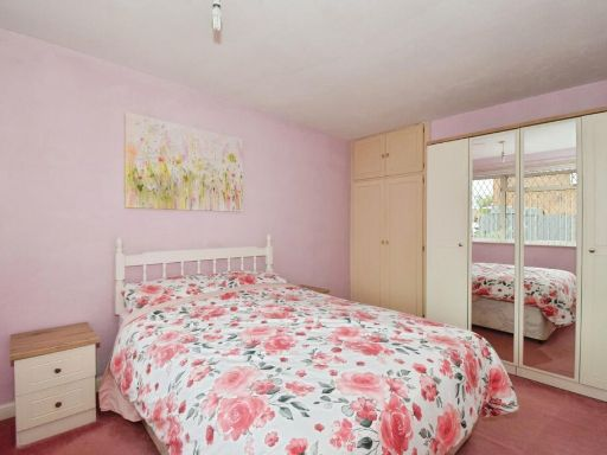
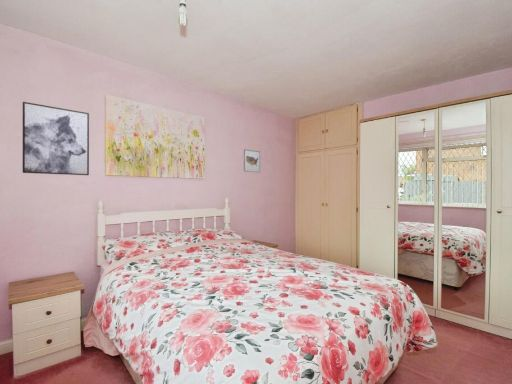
+ wall art (57, 141)
+ wall art (252, 161)
